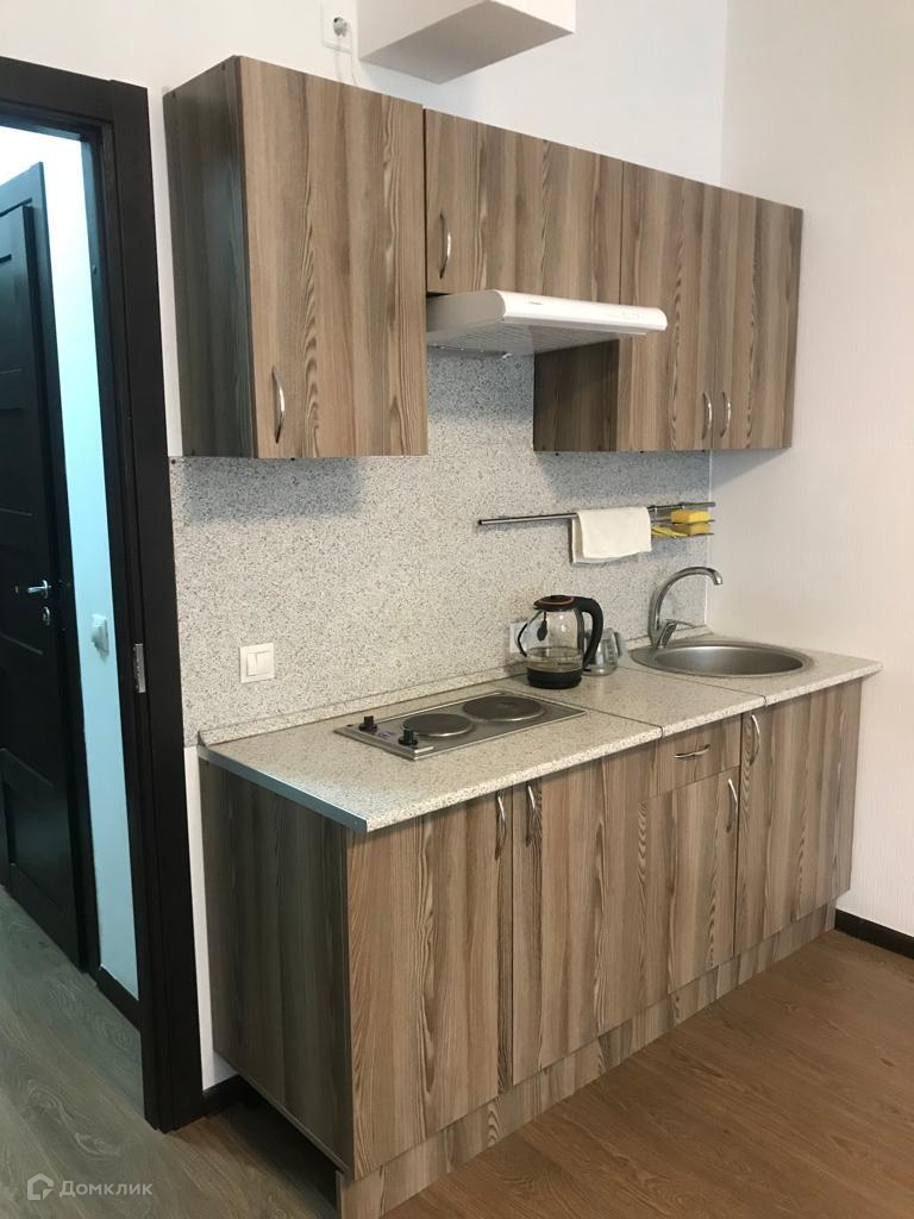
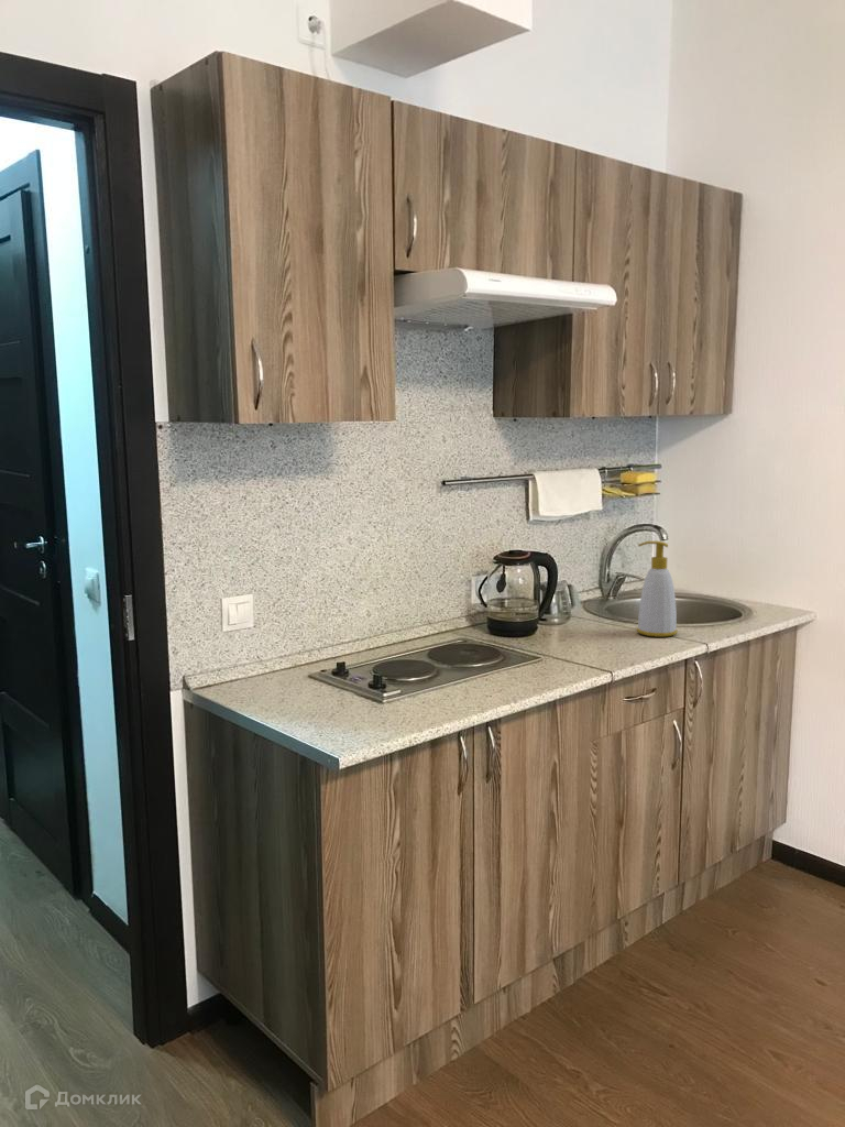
+ soap bottle (657, 587)
